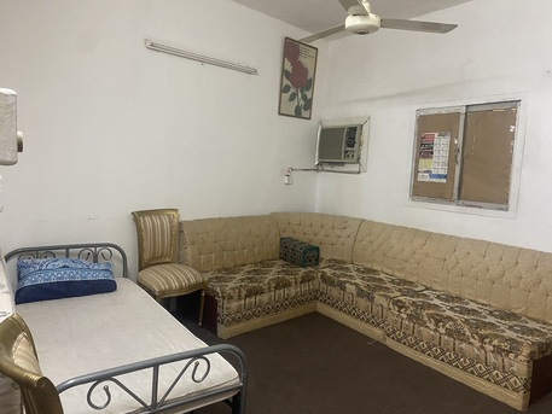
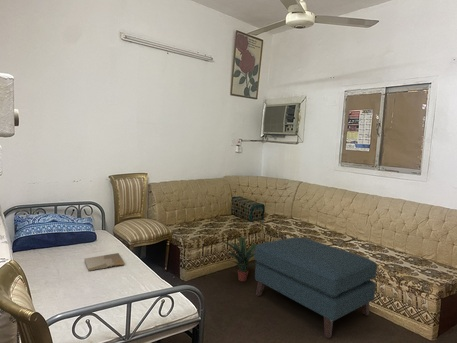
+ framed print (104, 261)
+ ottoman (311, 277)
+ potted plant (240, 259)
